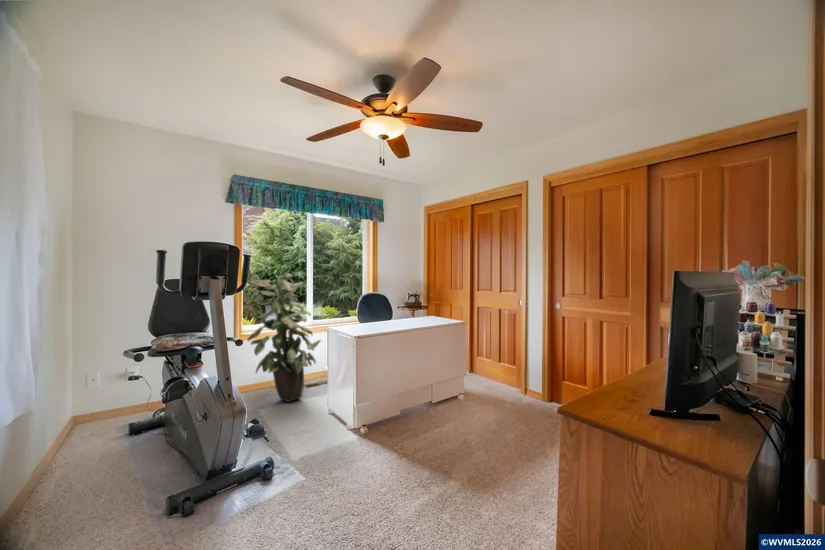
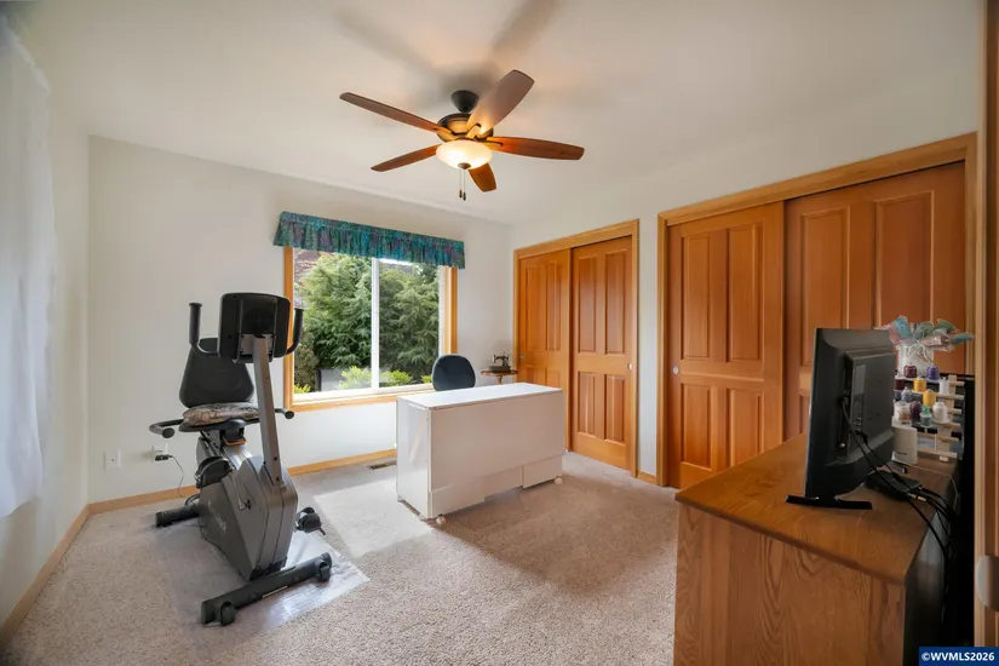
- indoor plant (283, 336)
